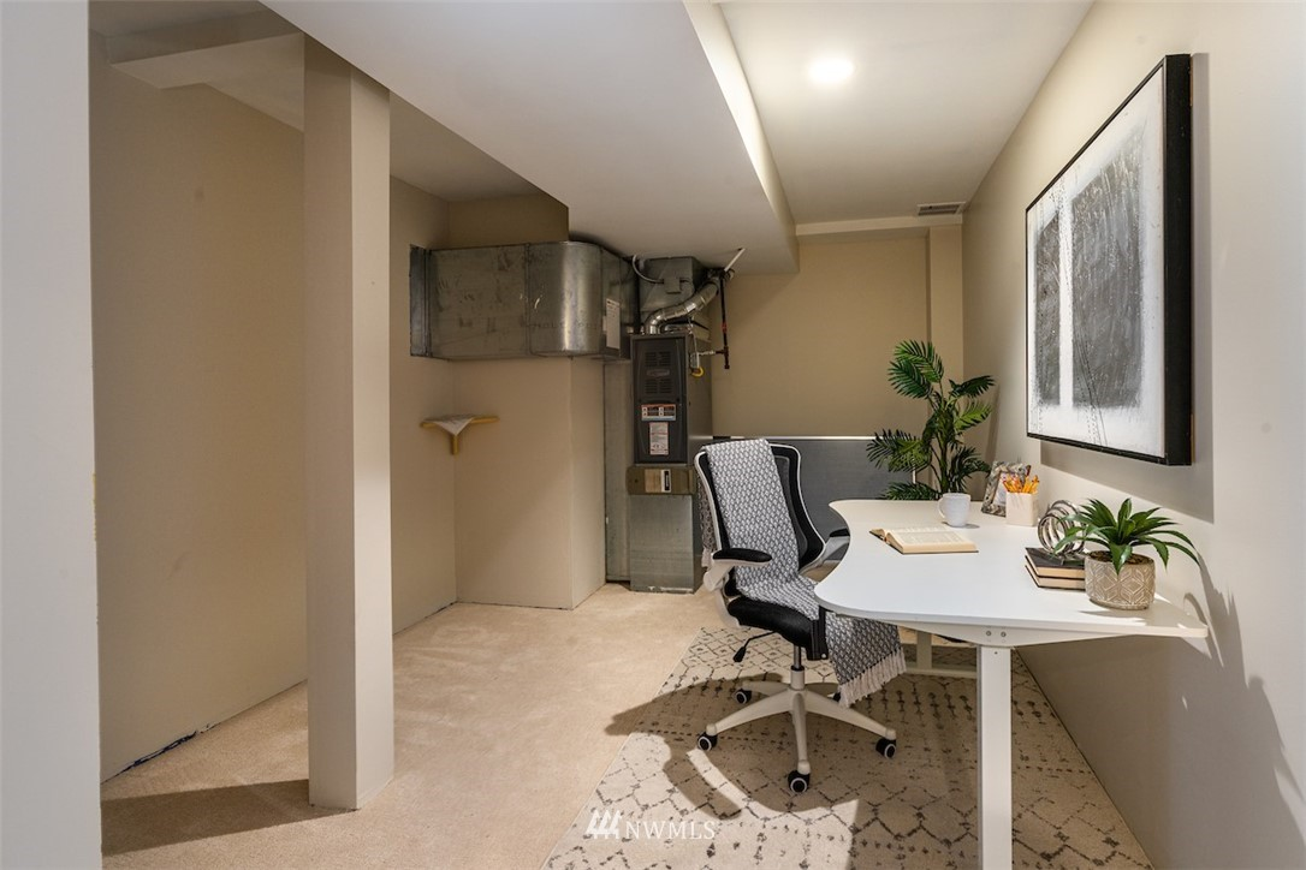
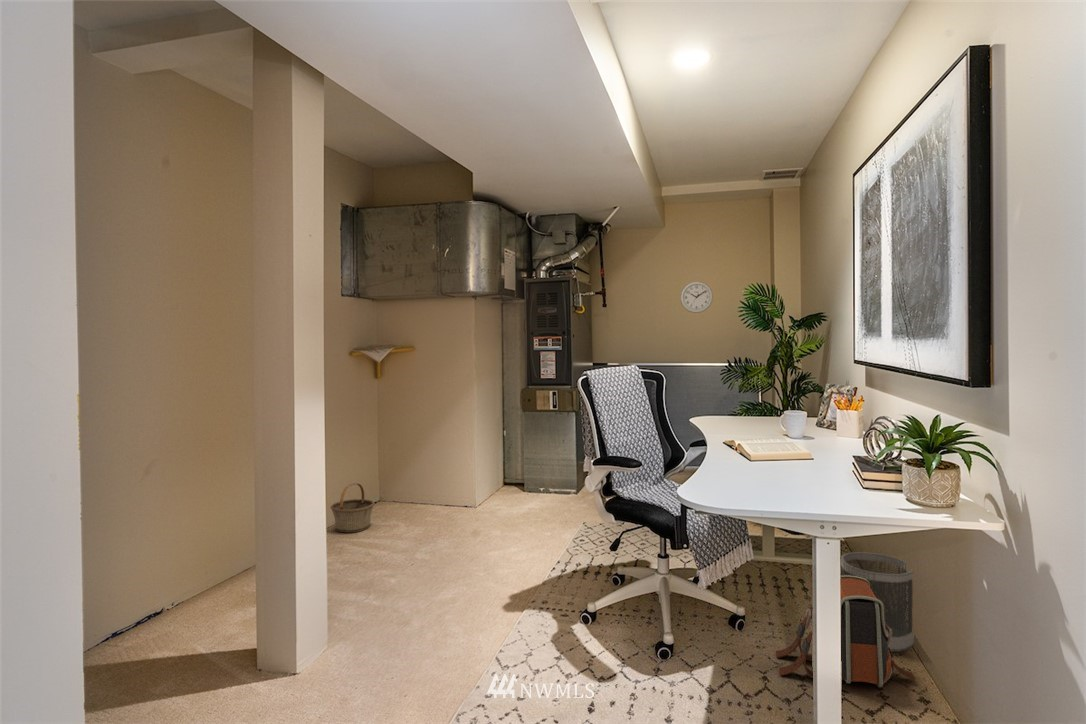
+ wall clock (696, 297)
+ wastebasket (877, 598)
+ backpack (843, 628)
+ basket (352, 506)
